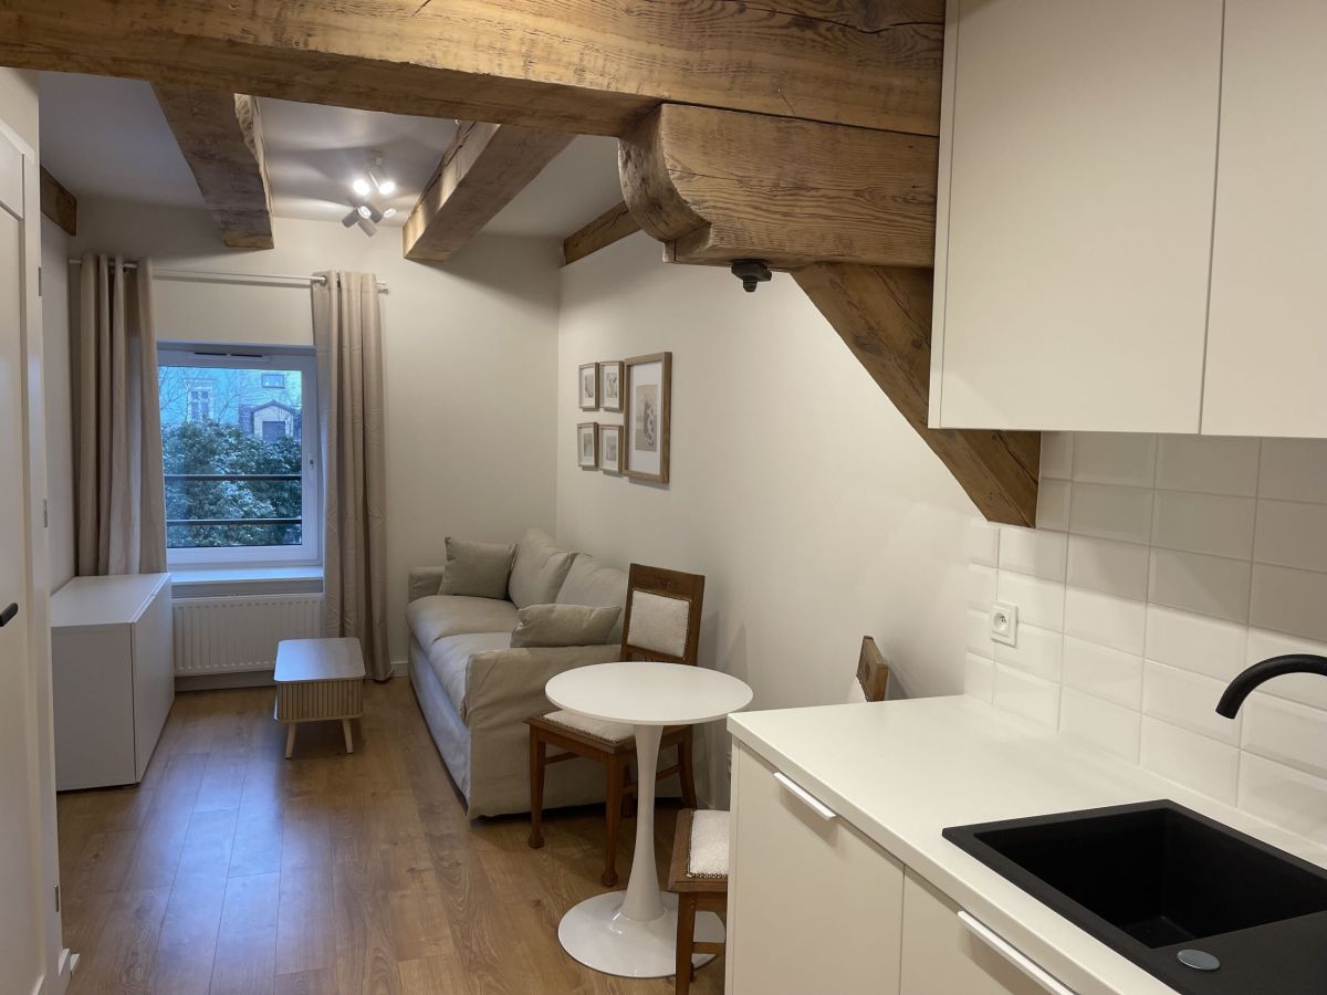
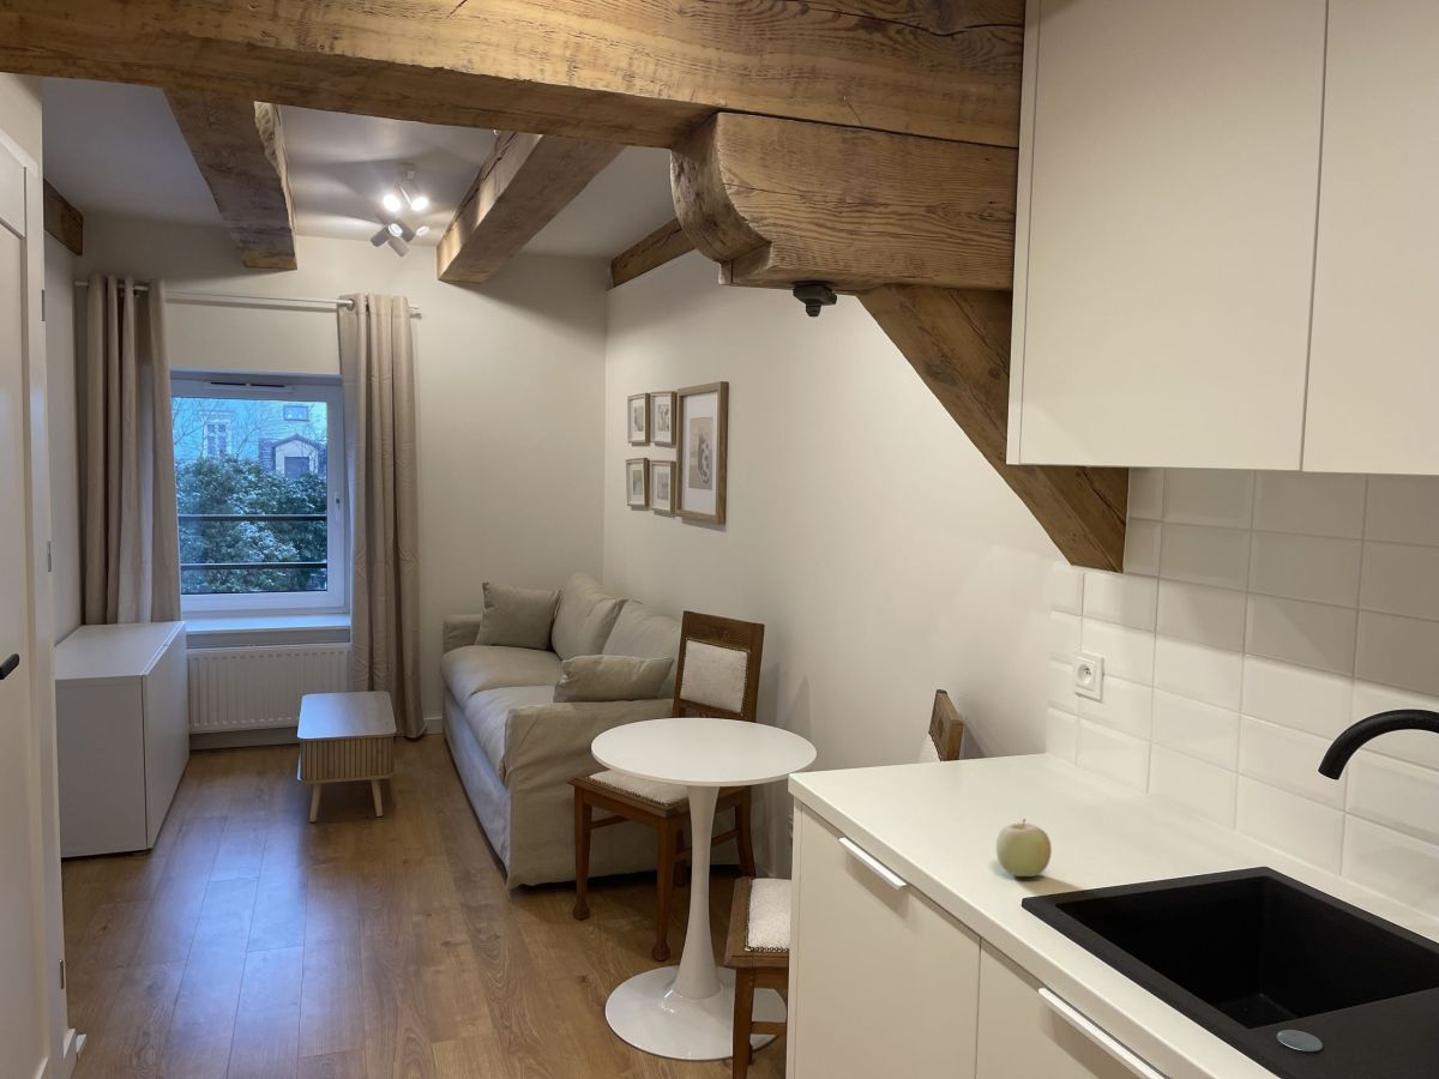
+ fruit (1023, 845)
